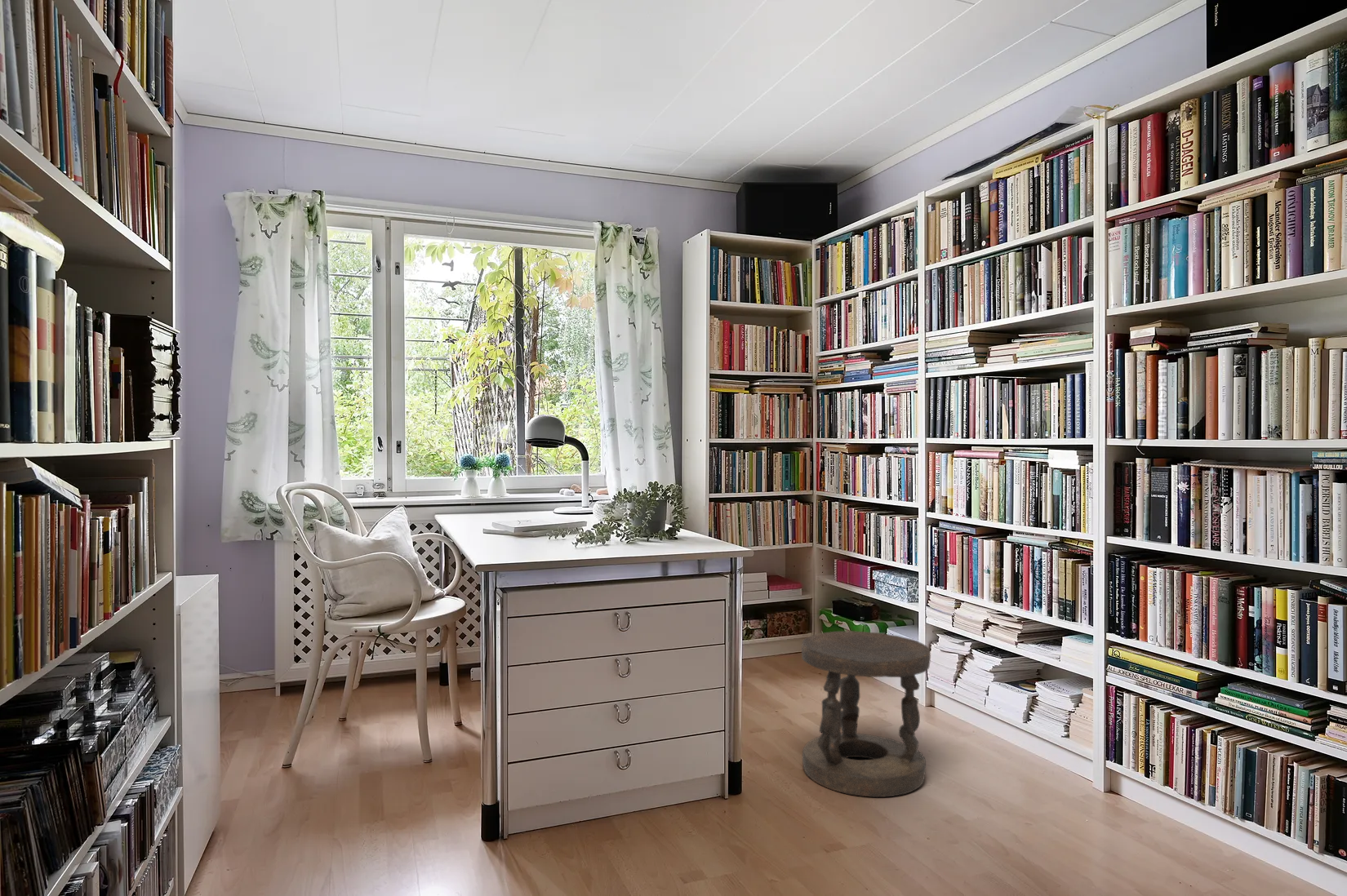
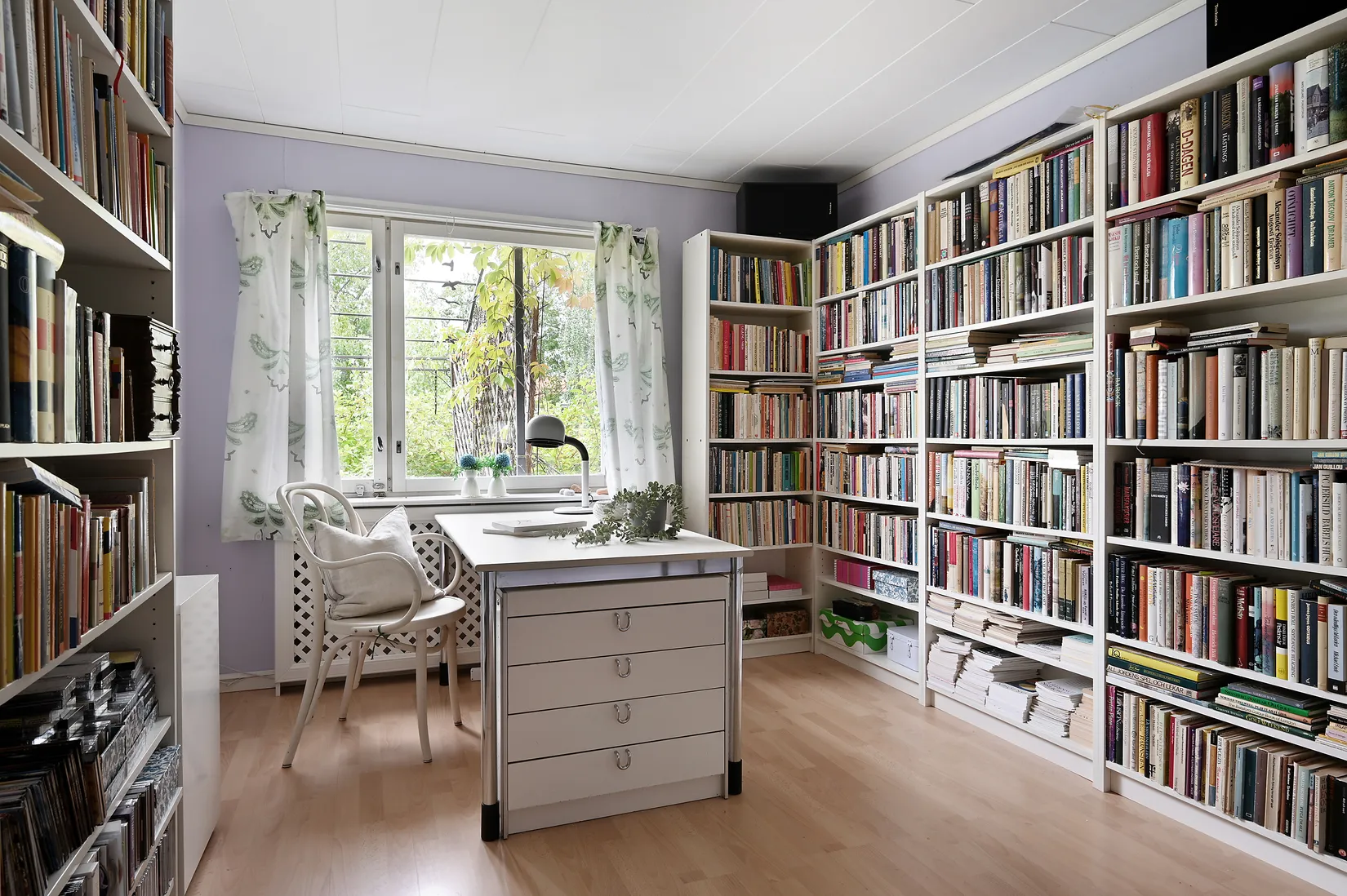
- stool (859, 708)
